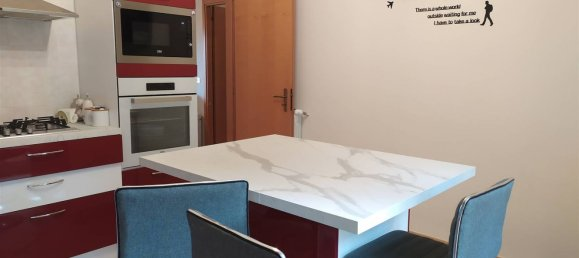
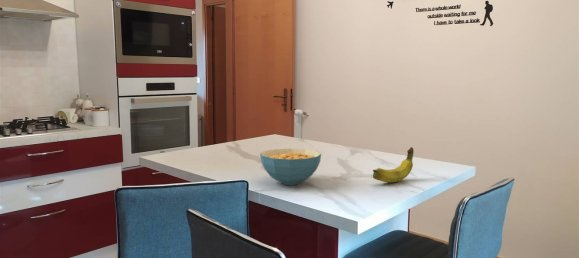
+ cereal bowl (290, 168)
+ fruit (395, 168)
